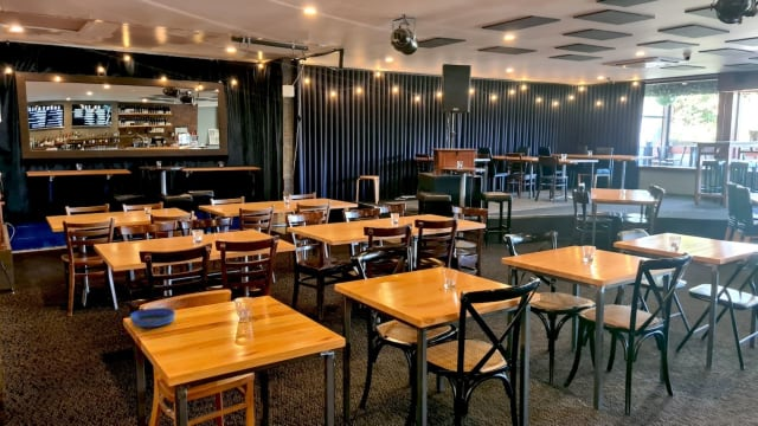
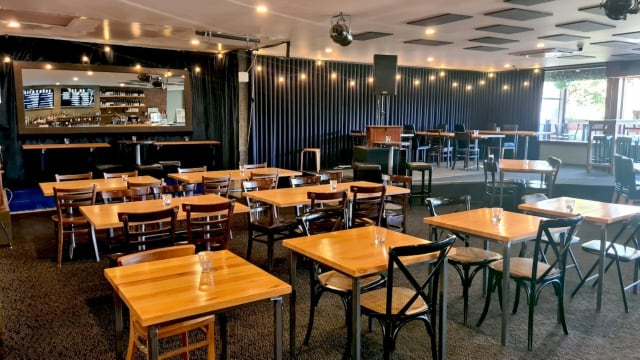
- bowl (153, 317)
